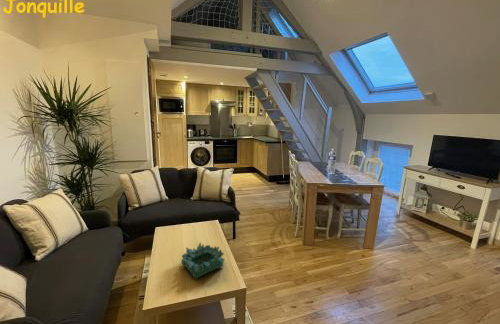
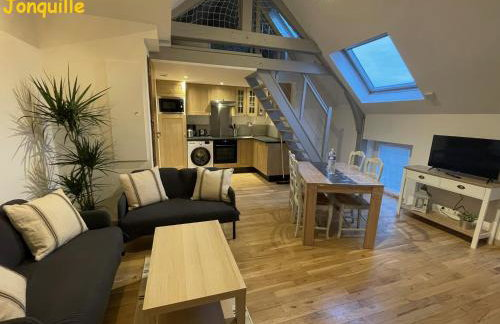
- decorative bowl (202, 259)
